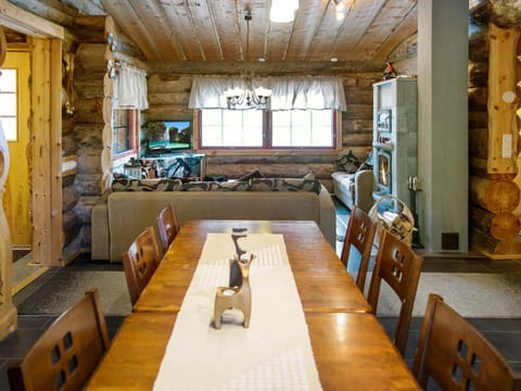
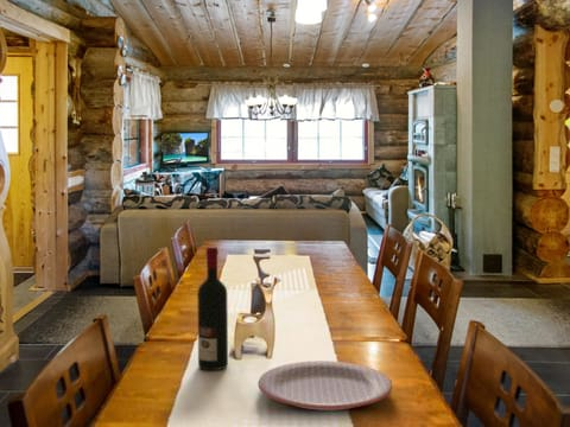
+ plate (324, 385)
+ alcohol (213, 306)
